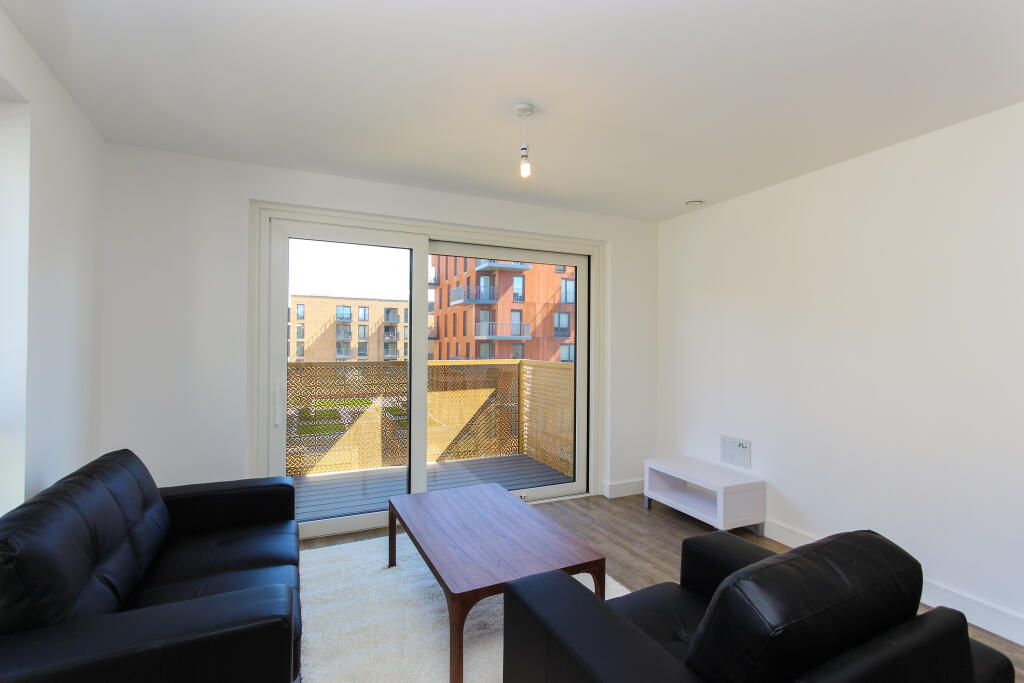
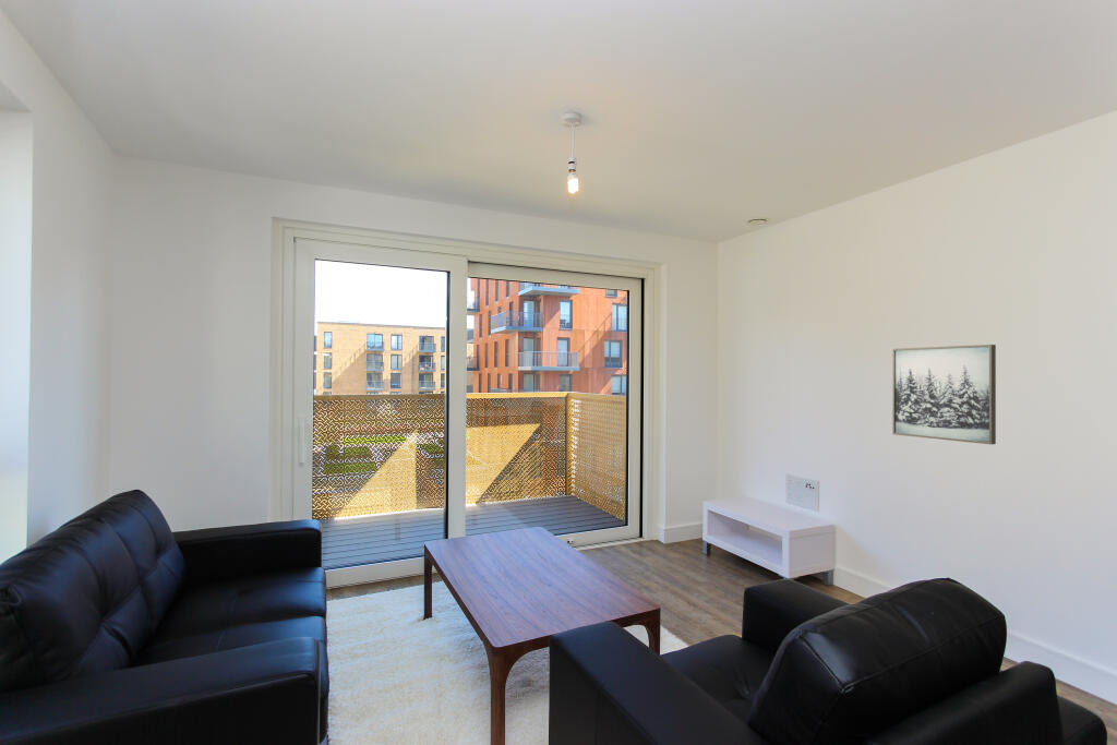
+ wall art (940, 393)
